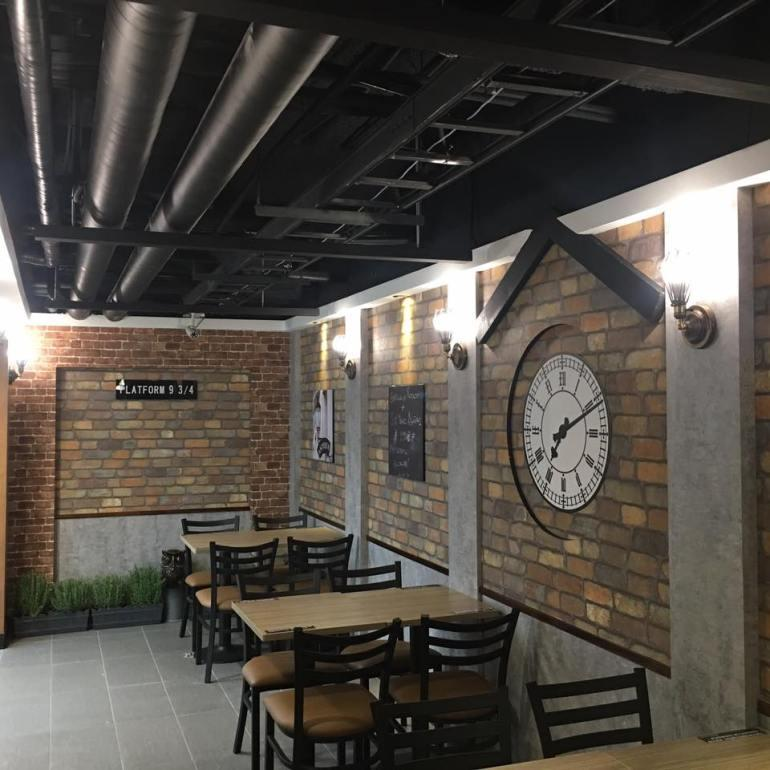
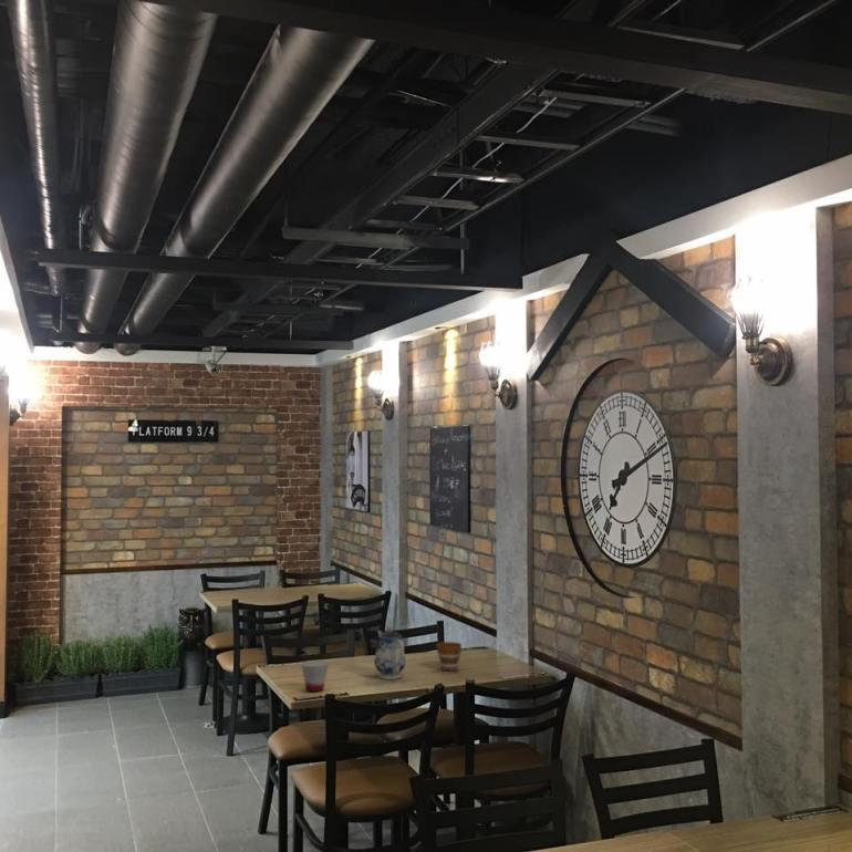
+ cup (314, 676)
+ teapot (389, 651)
+ cup (450, 656)
